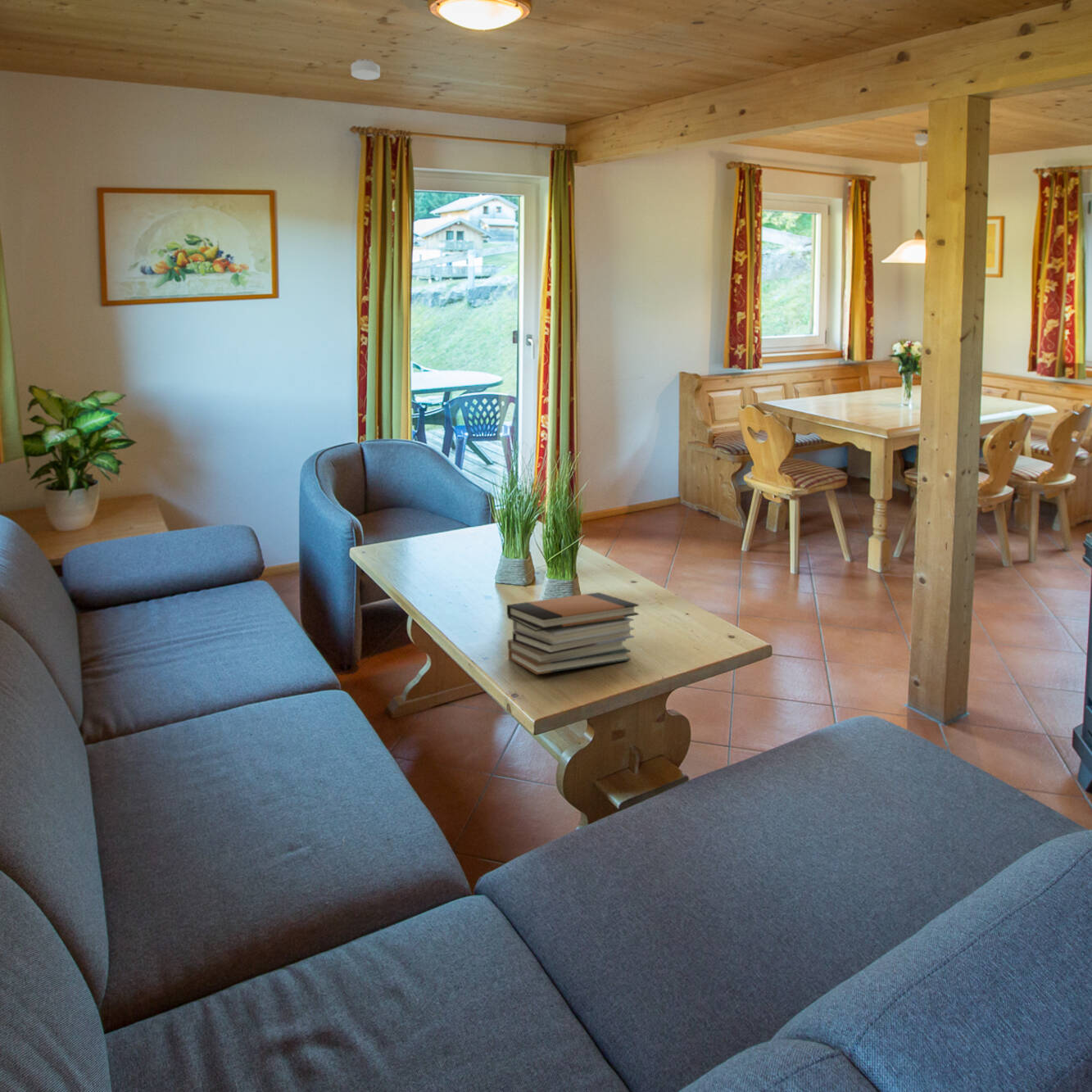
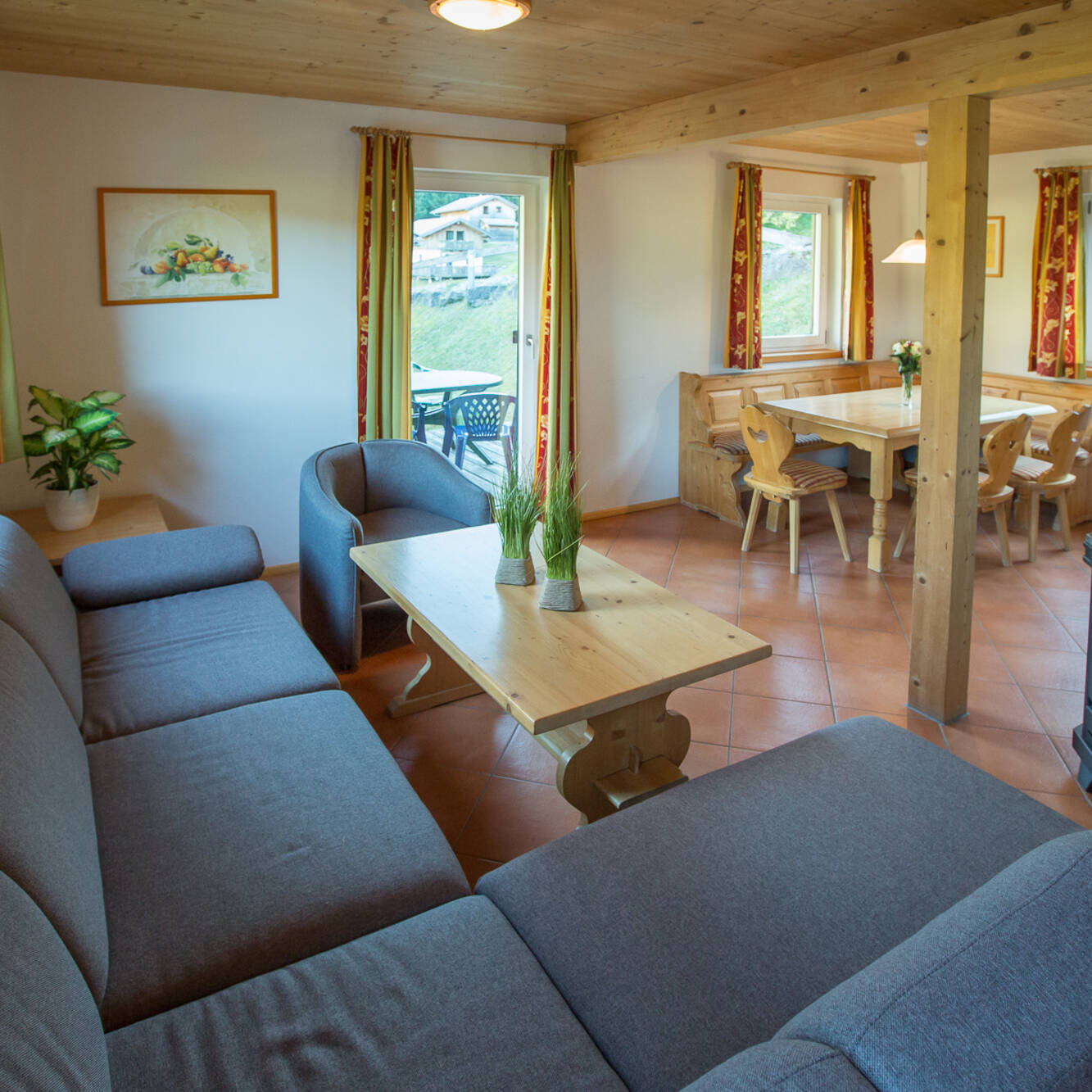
- smoke detector (365, 67)
- book stack (572, 632)
